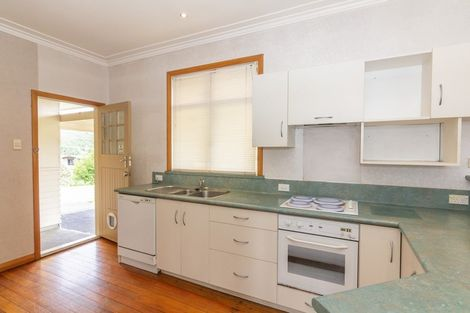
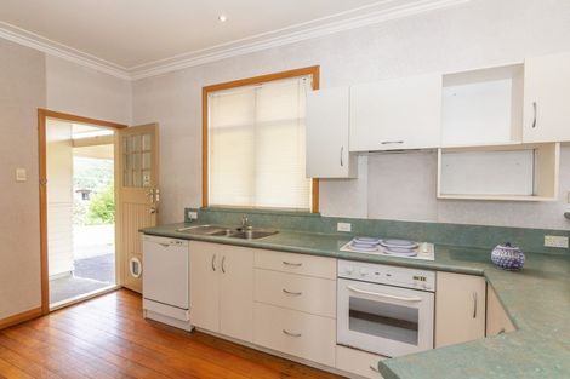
+ teapot (507, 254)
